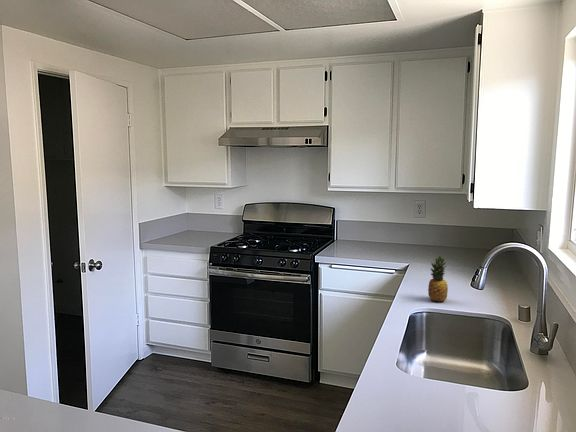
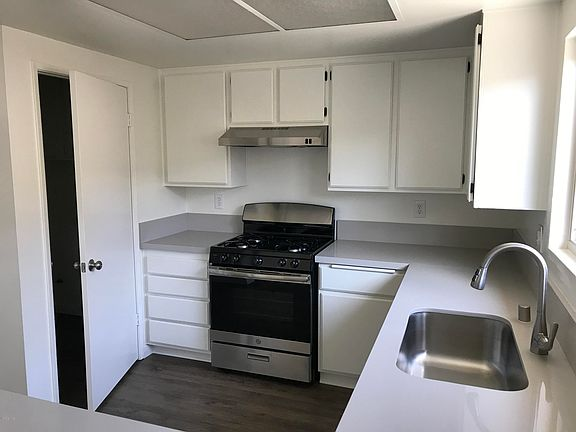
- fruit (438, 277)
